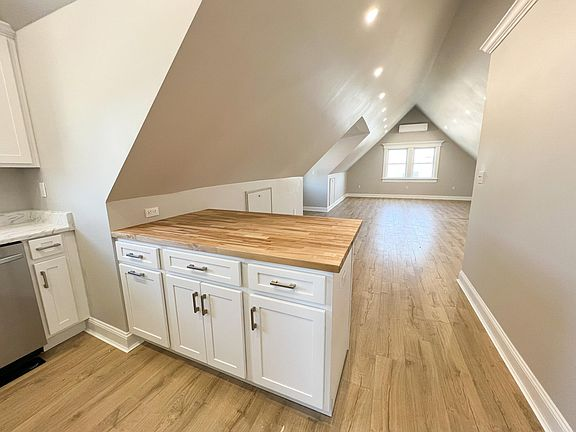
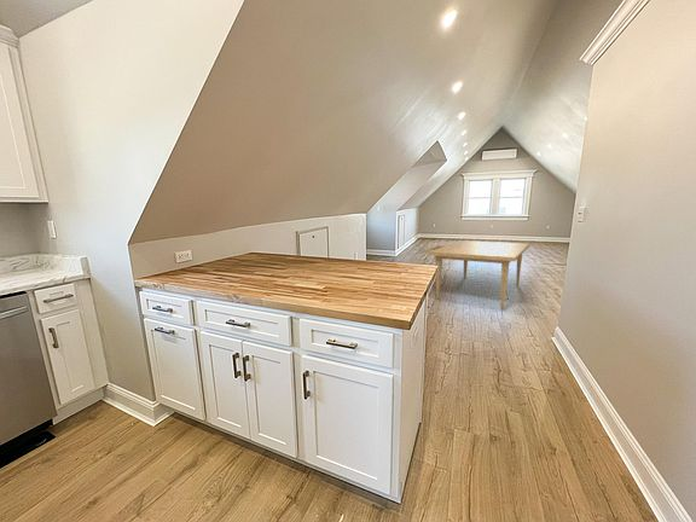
+ dining table (481, 261)
